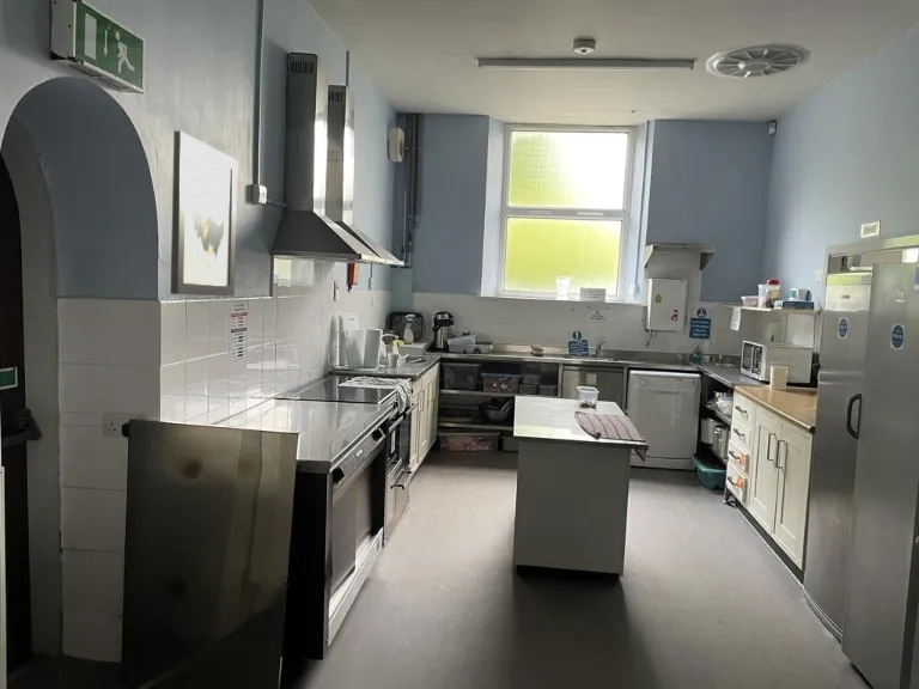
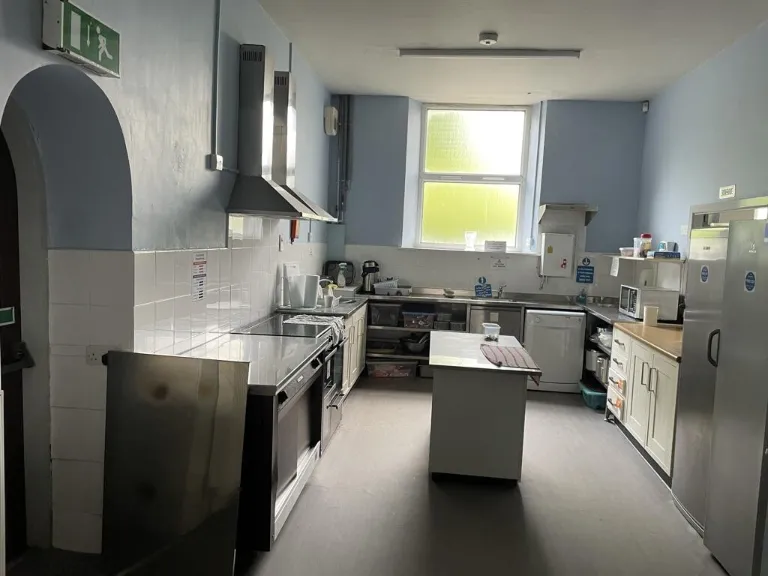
- ceiling vent (756, 63)
- wall art (206, 221)
